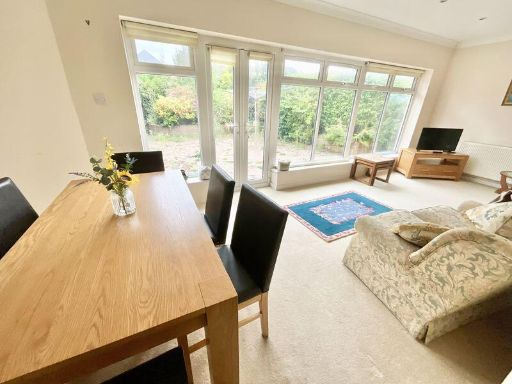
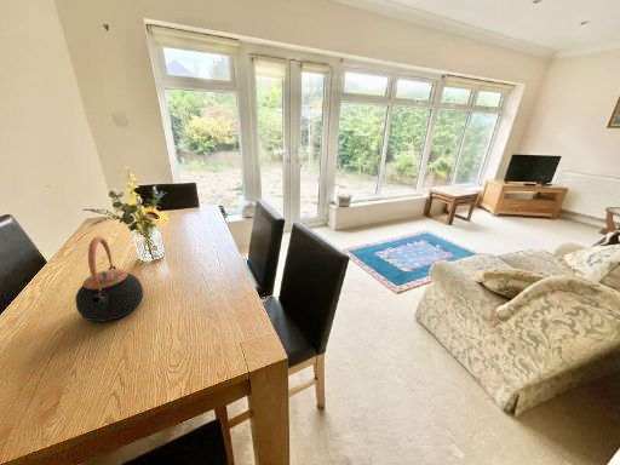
+ teapot (103, 279)
